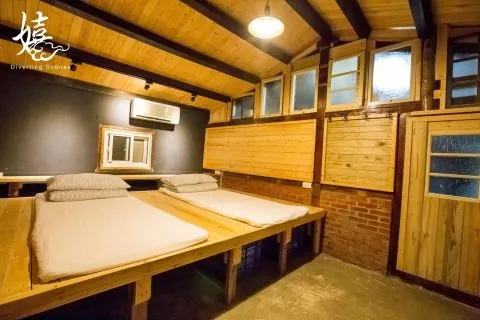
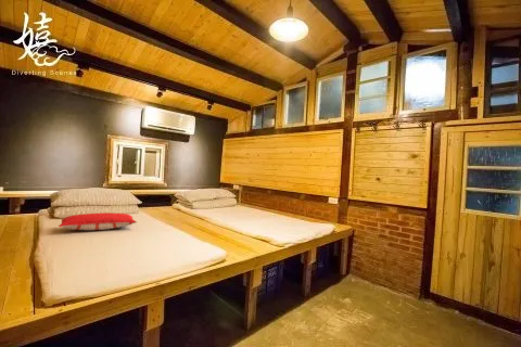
+ pillow (99, 221)
